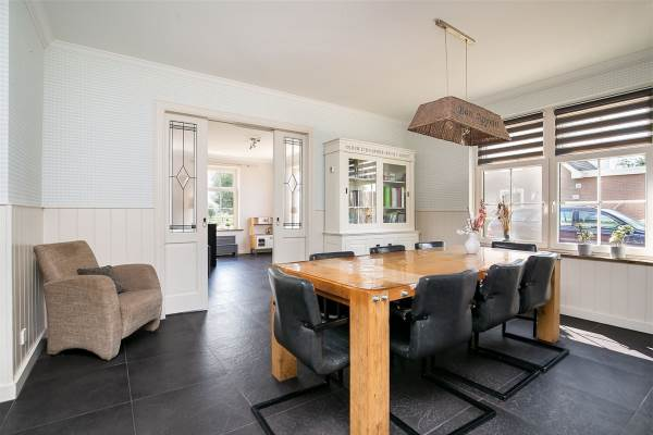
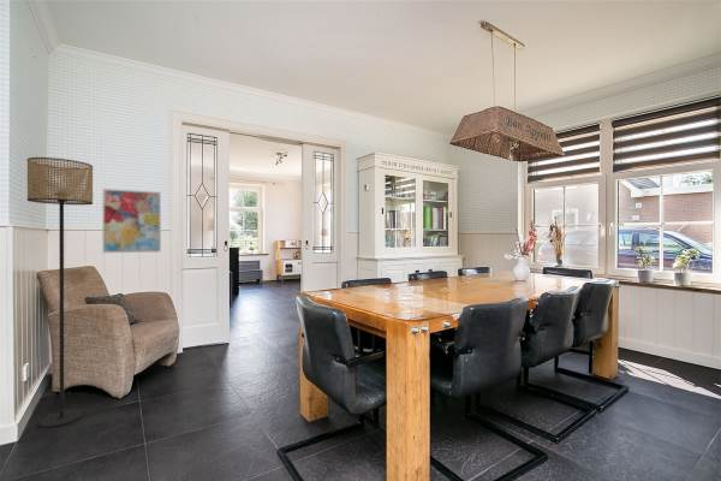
+ wall art (132, 221)
+ floor lamp (61, 290)
